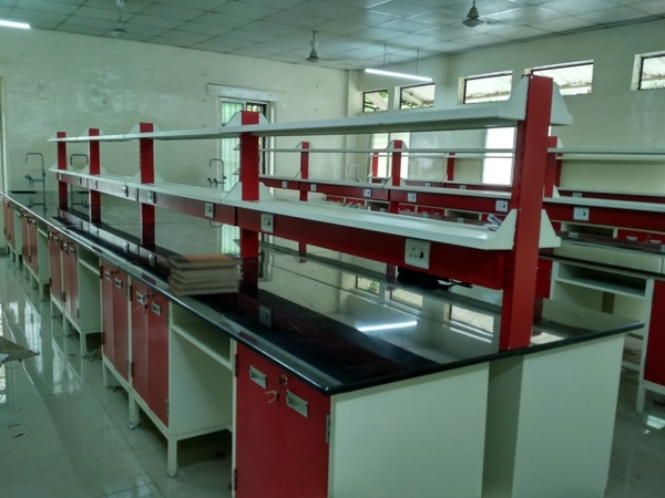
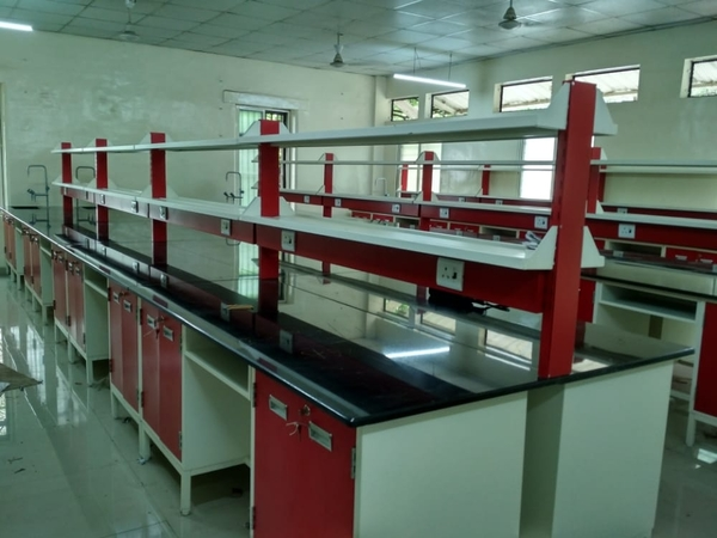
- book stack (205, 273)
